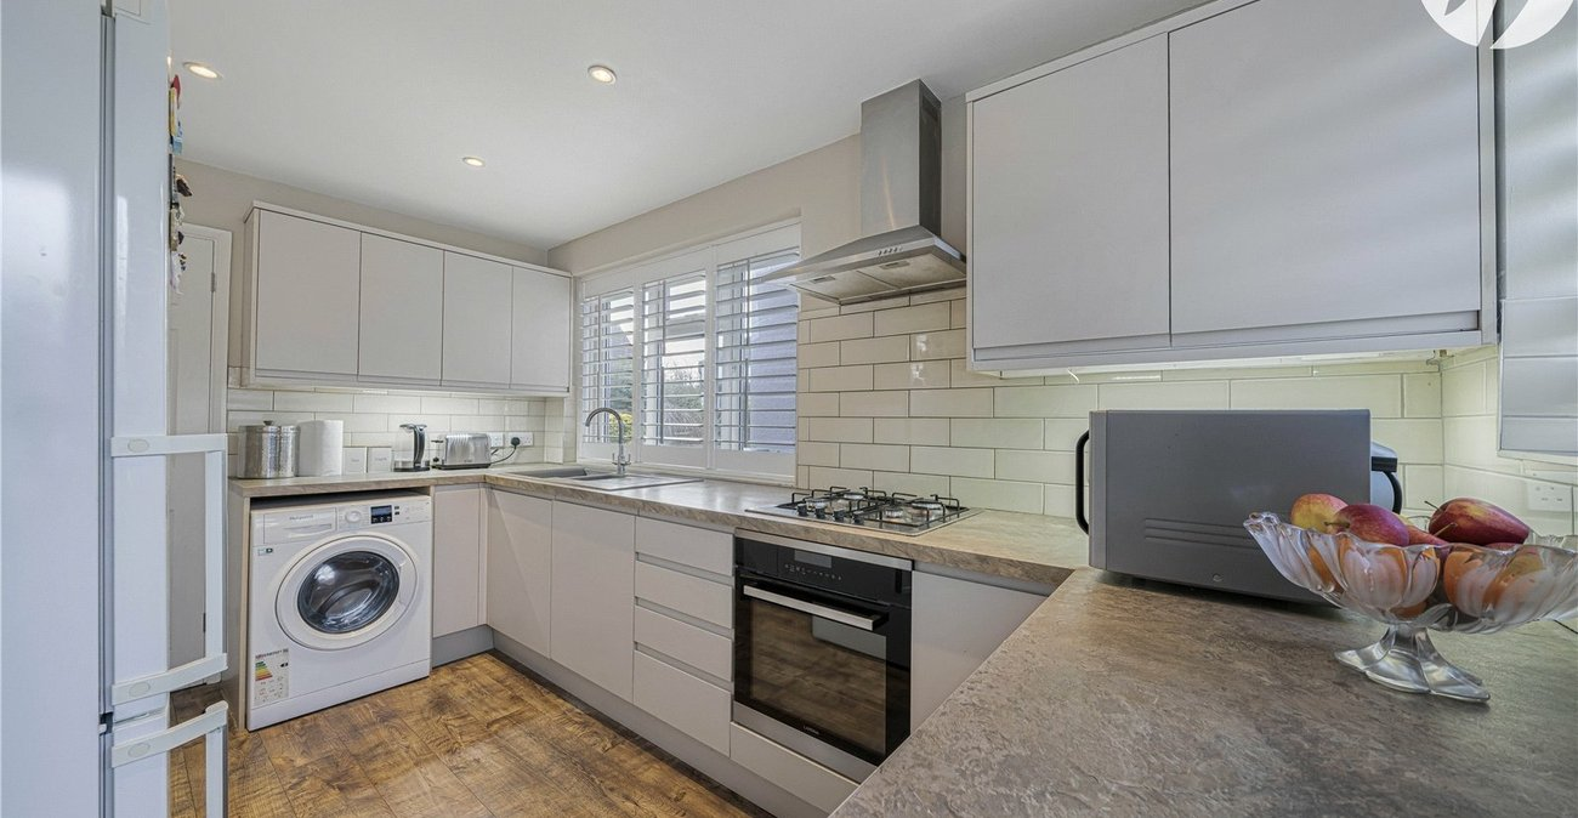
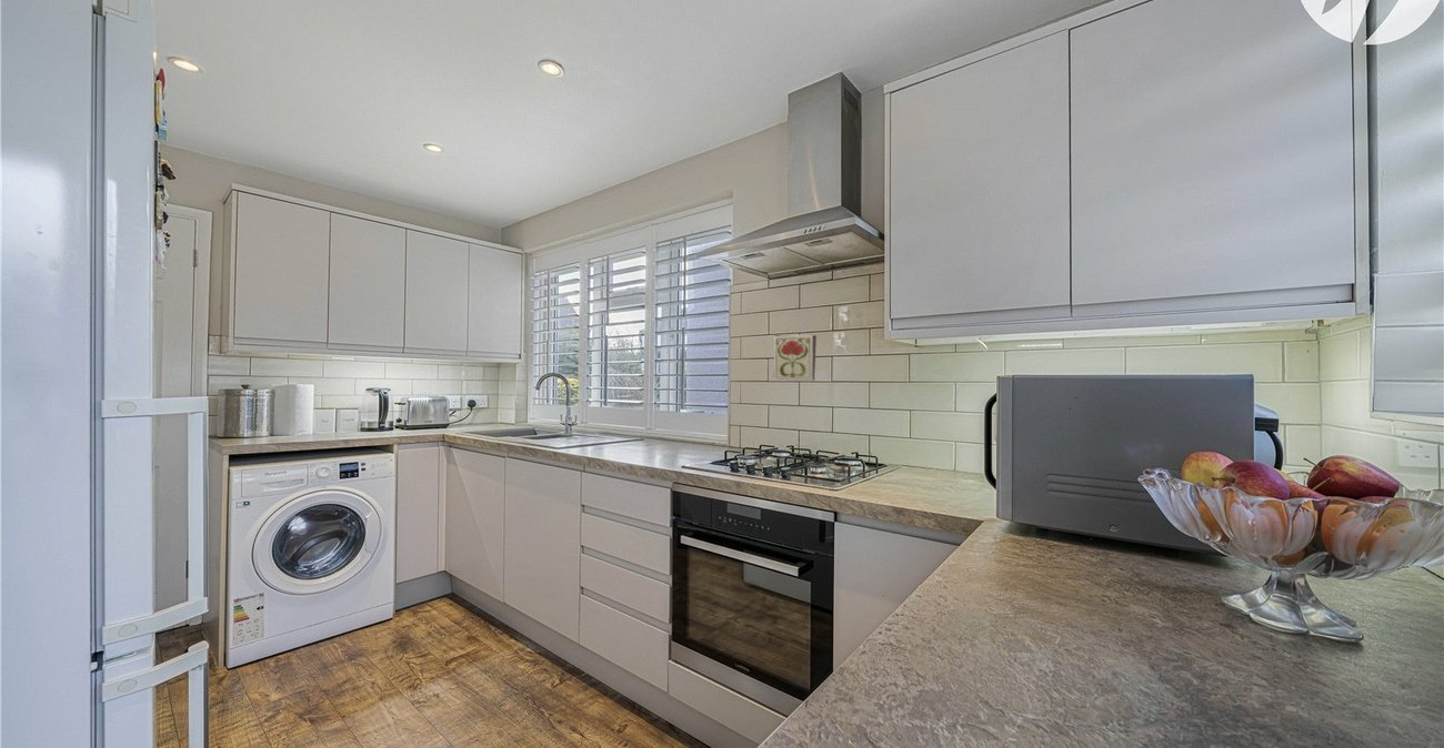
+ decorative tile (793, 356)
